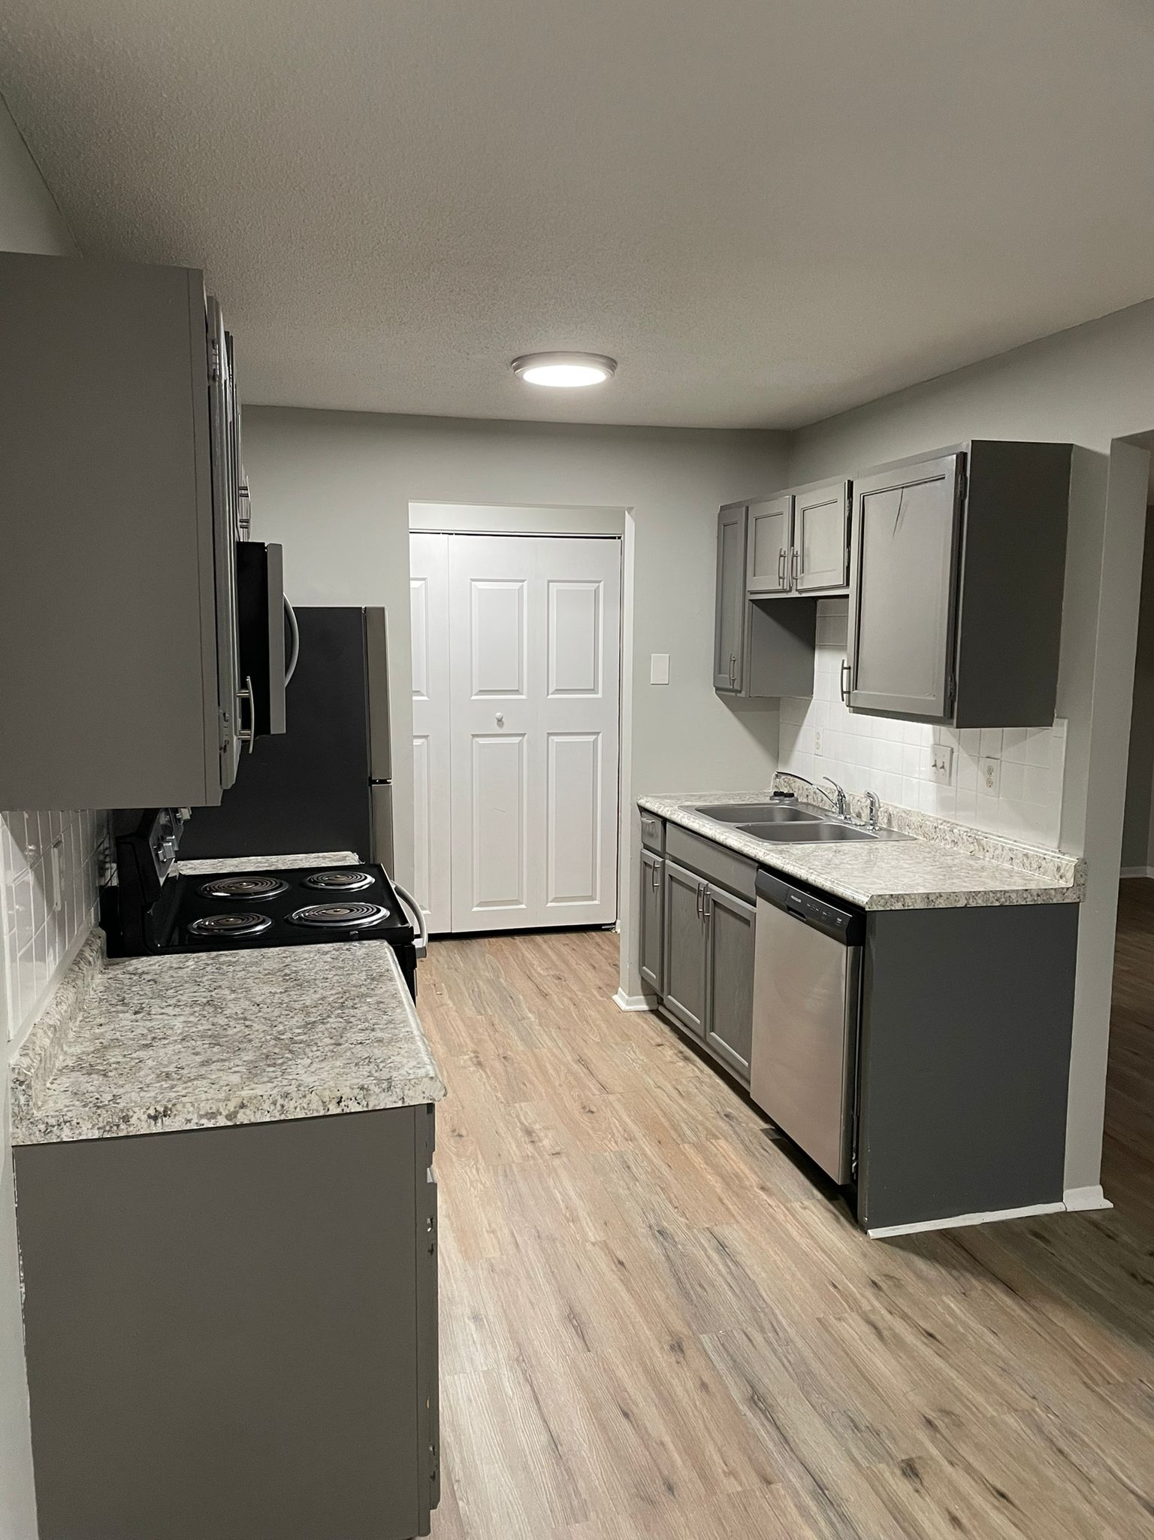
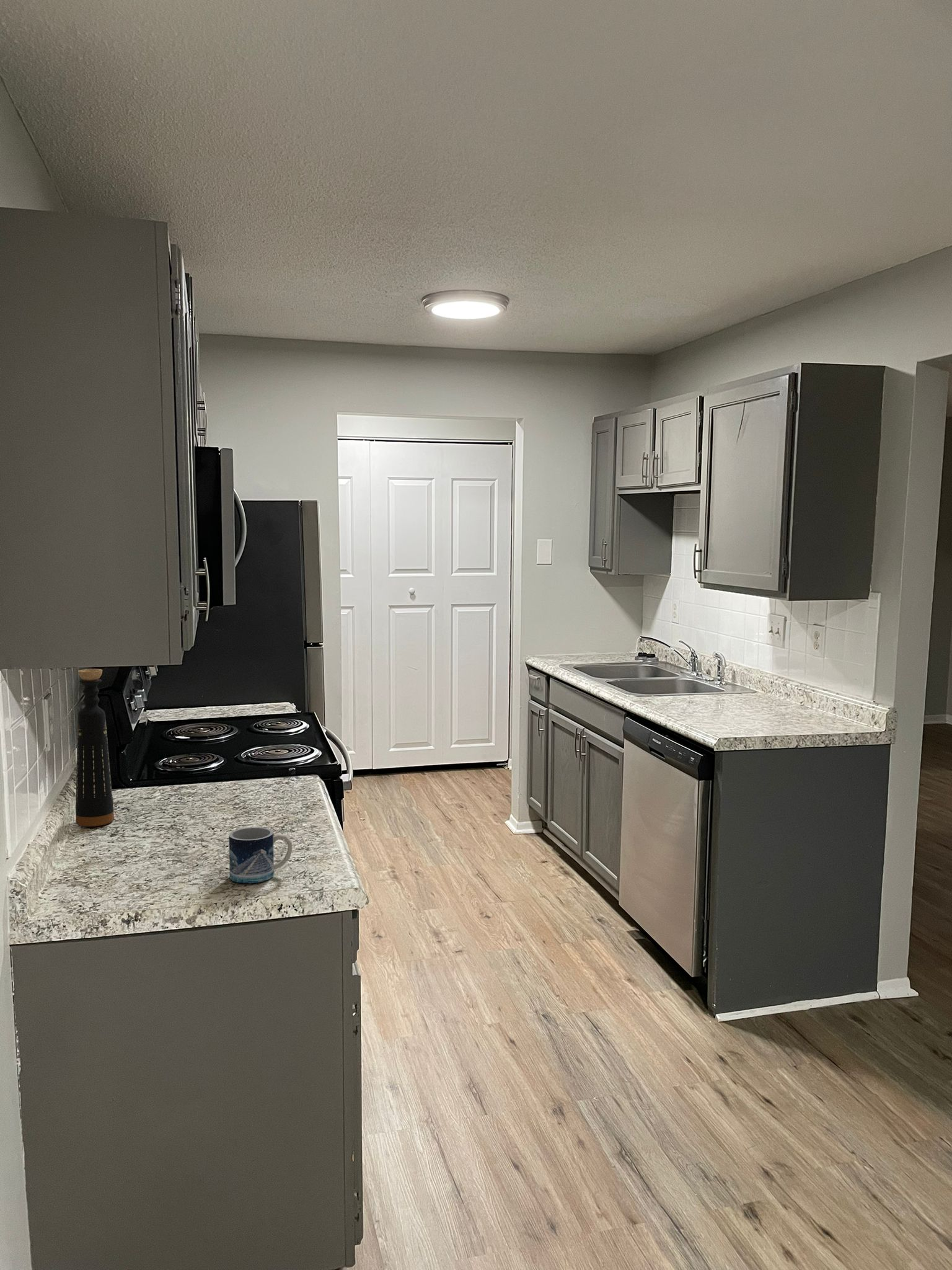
+ bottle (92, 747)
+ mug (261, 854)
